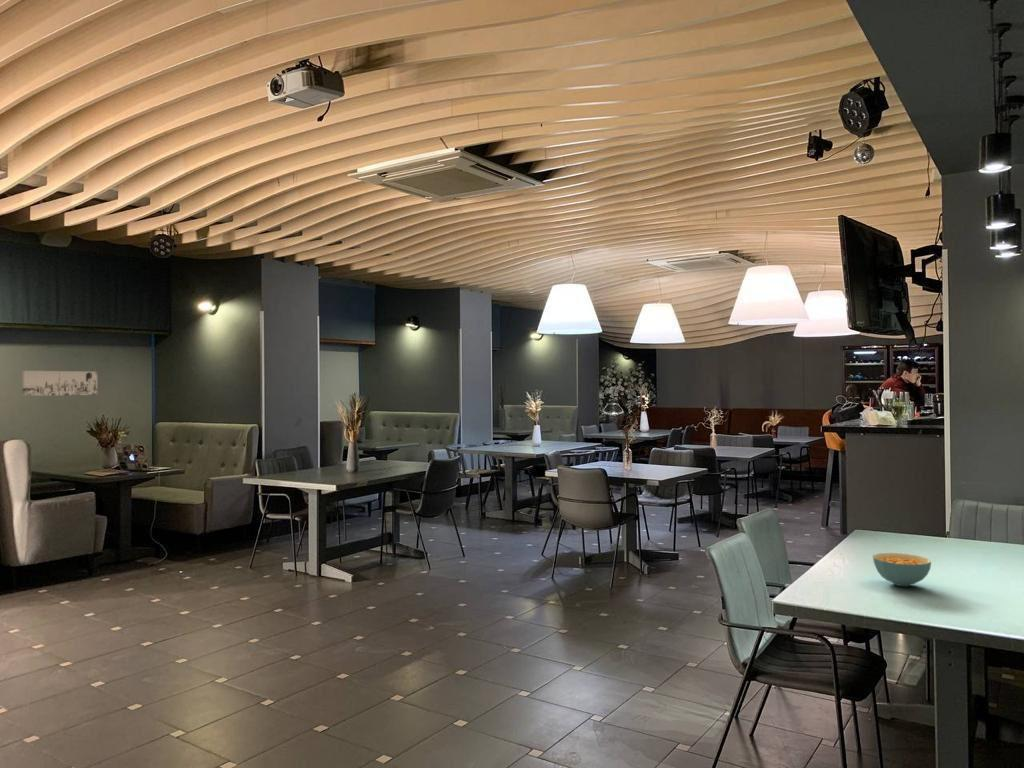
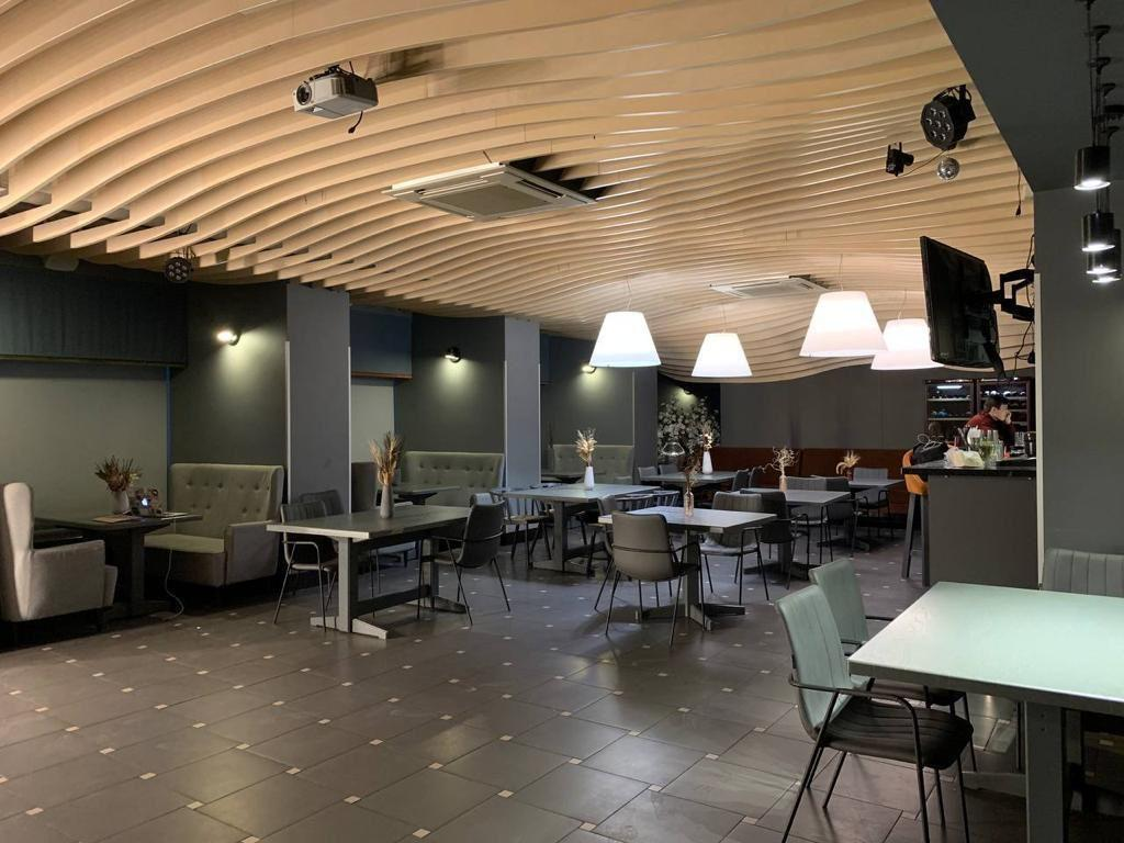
- wall art (61, 383)
- cereal bowl (901, 571)
